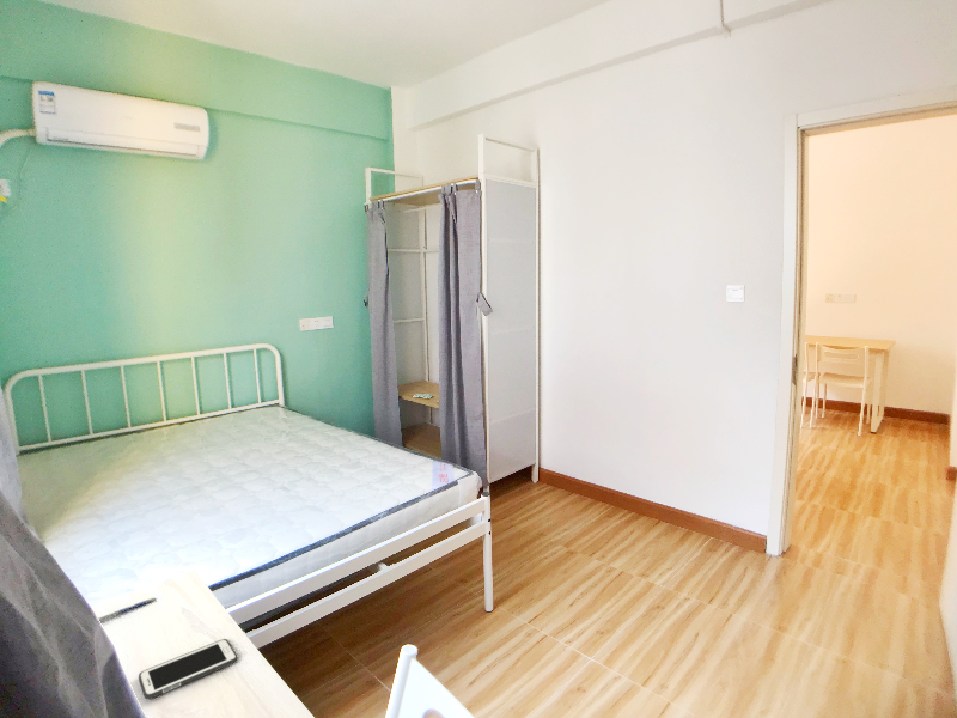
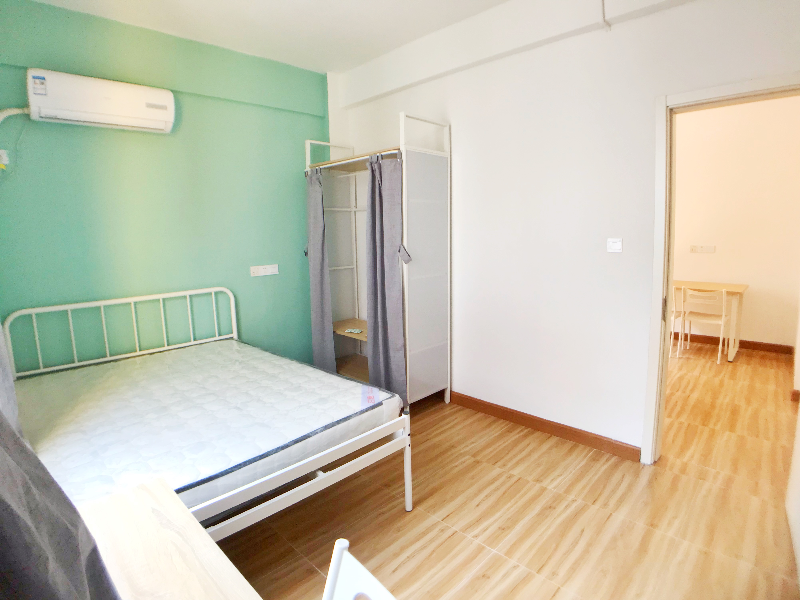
- cell phone (189, 667)
- pen (117, 611)
